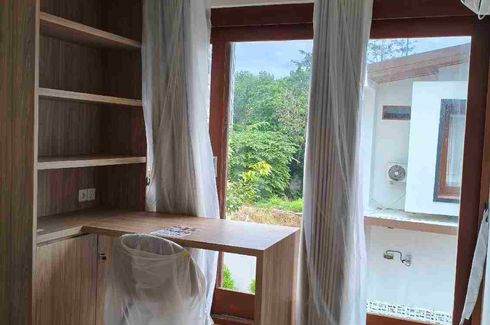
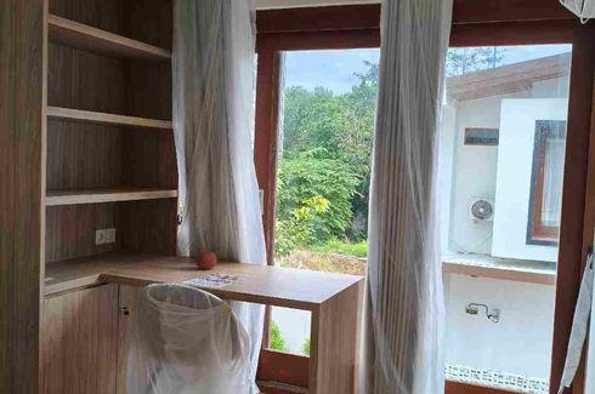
+ fruit (205, 258)
